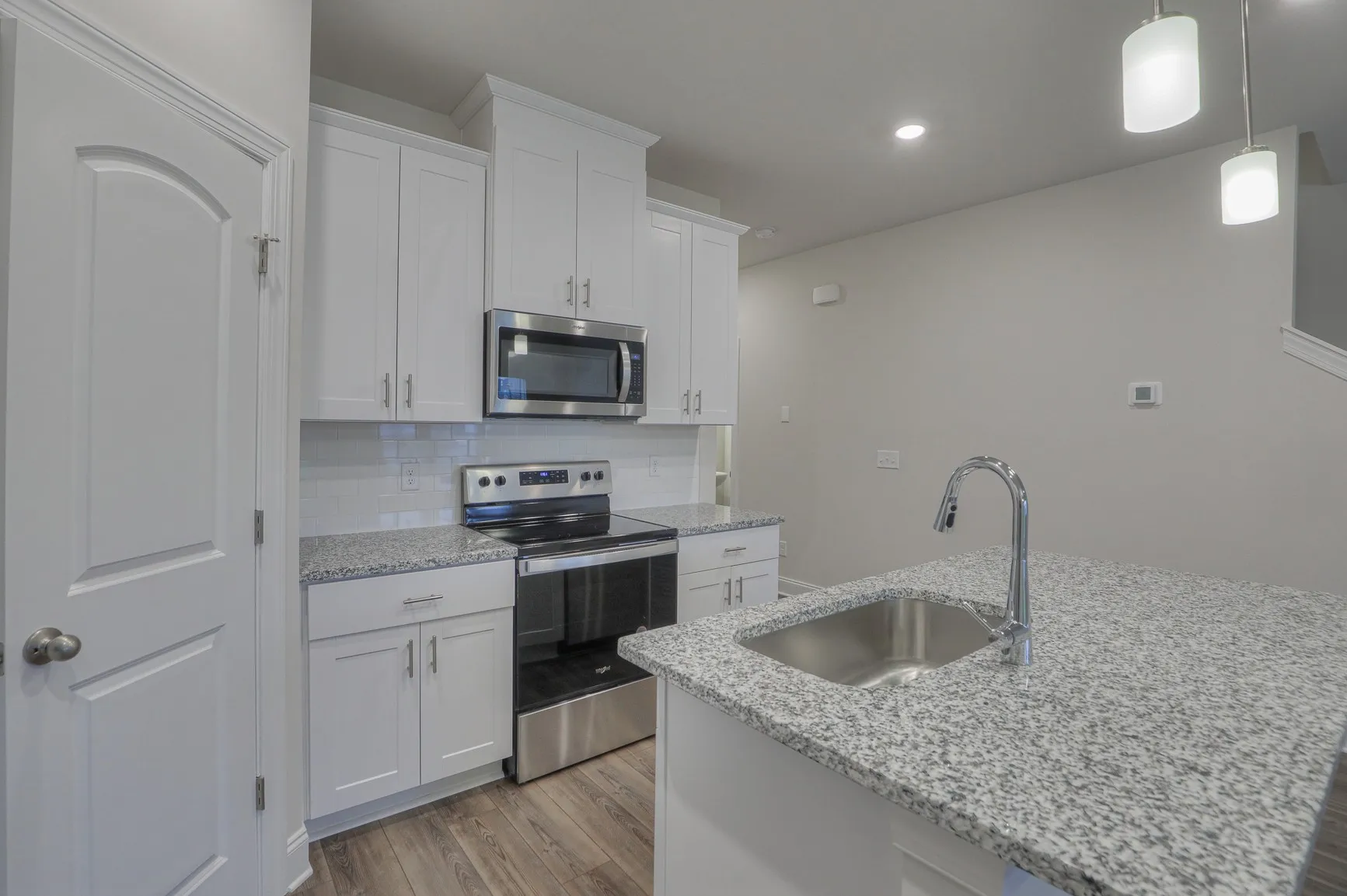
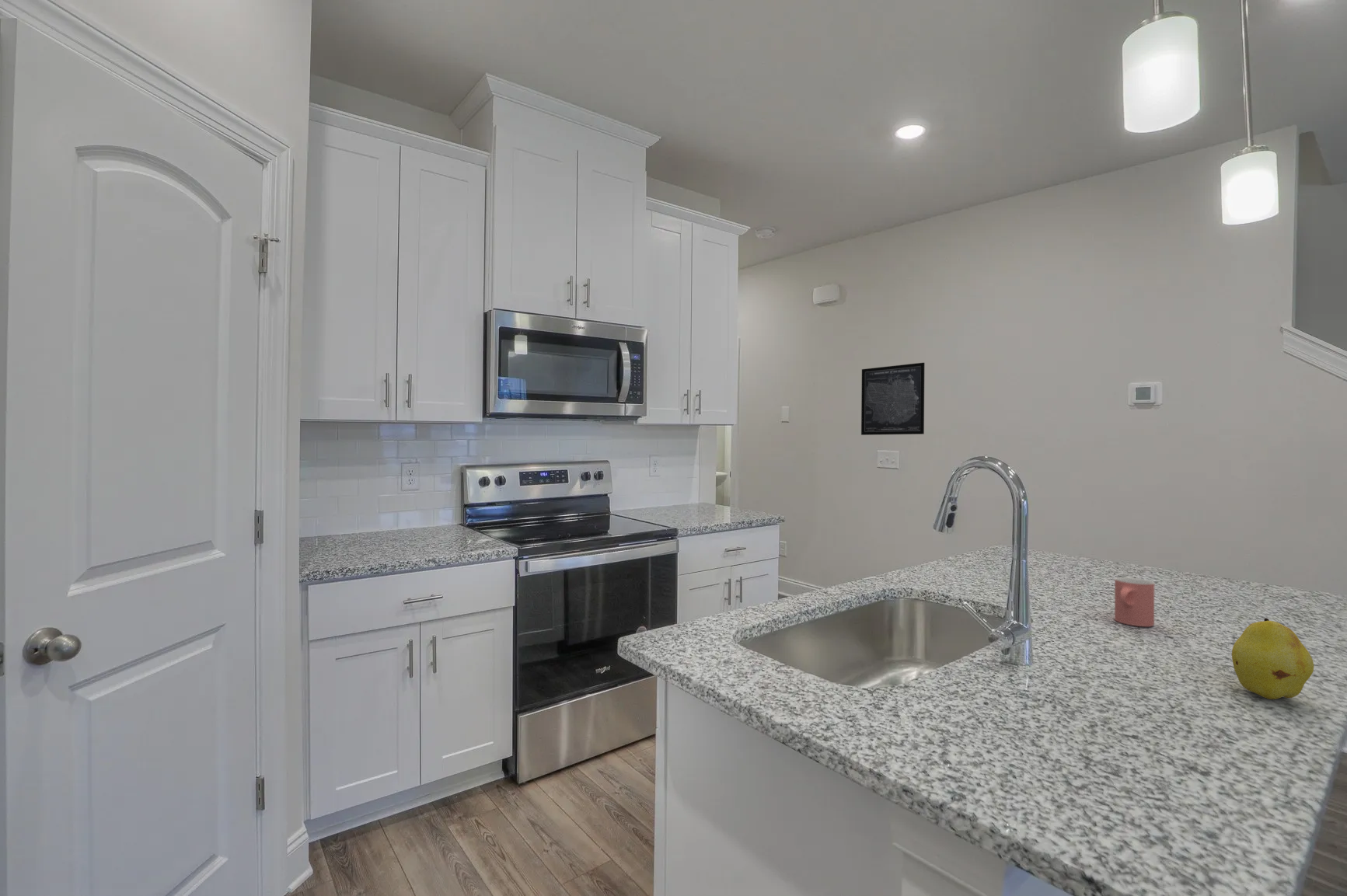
+ wall art (892, 400)
+ fruit (1270, 657)
+ cup (1131, 602)
